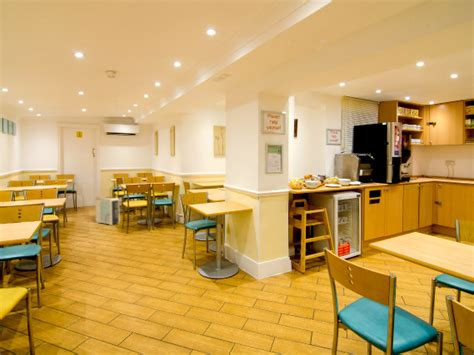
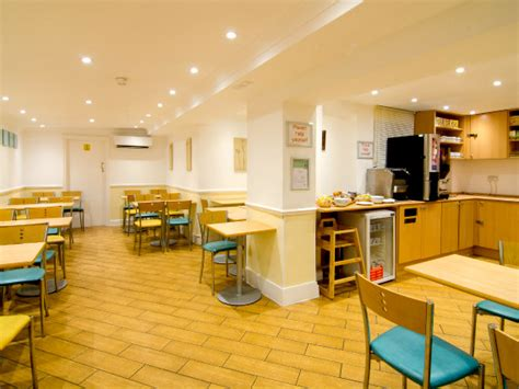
- air purifier (107, 210)
